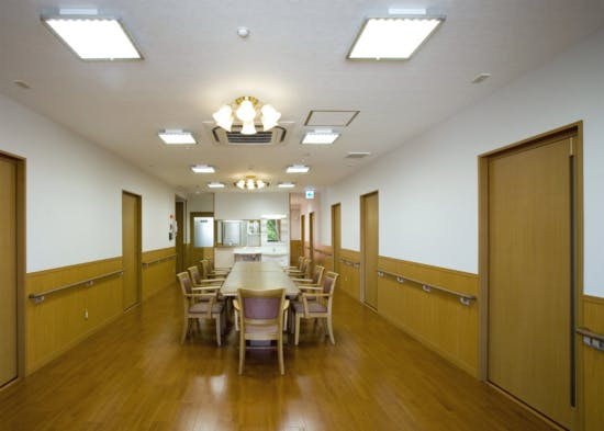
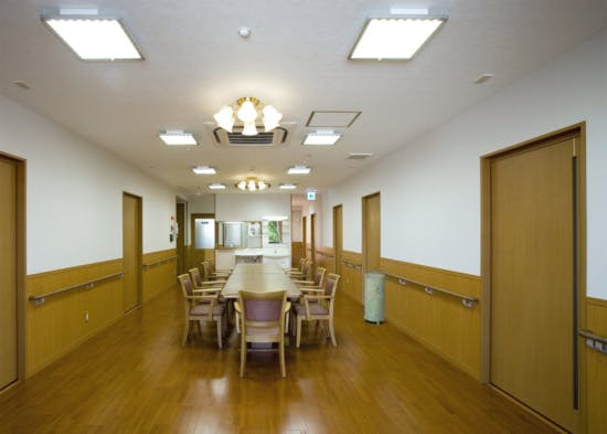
+ trash can (374, 296)
